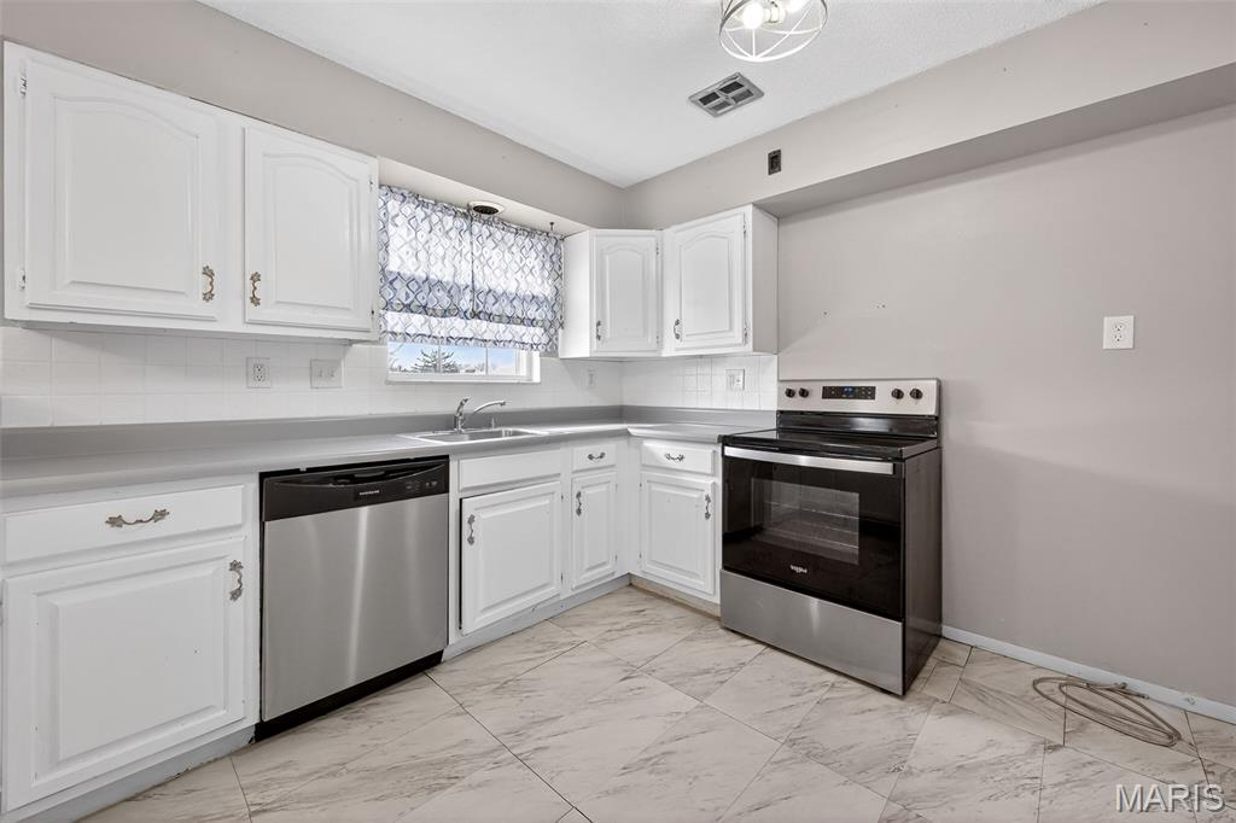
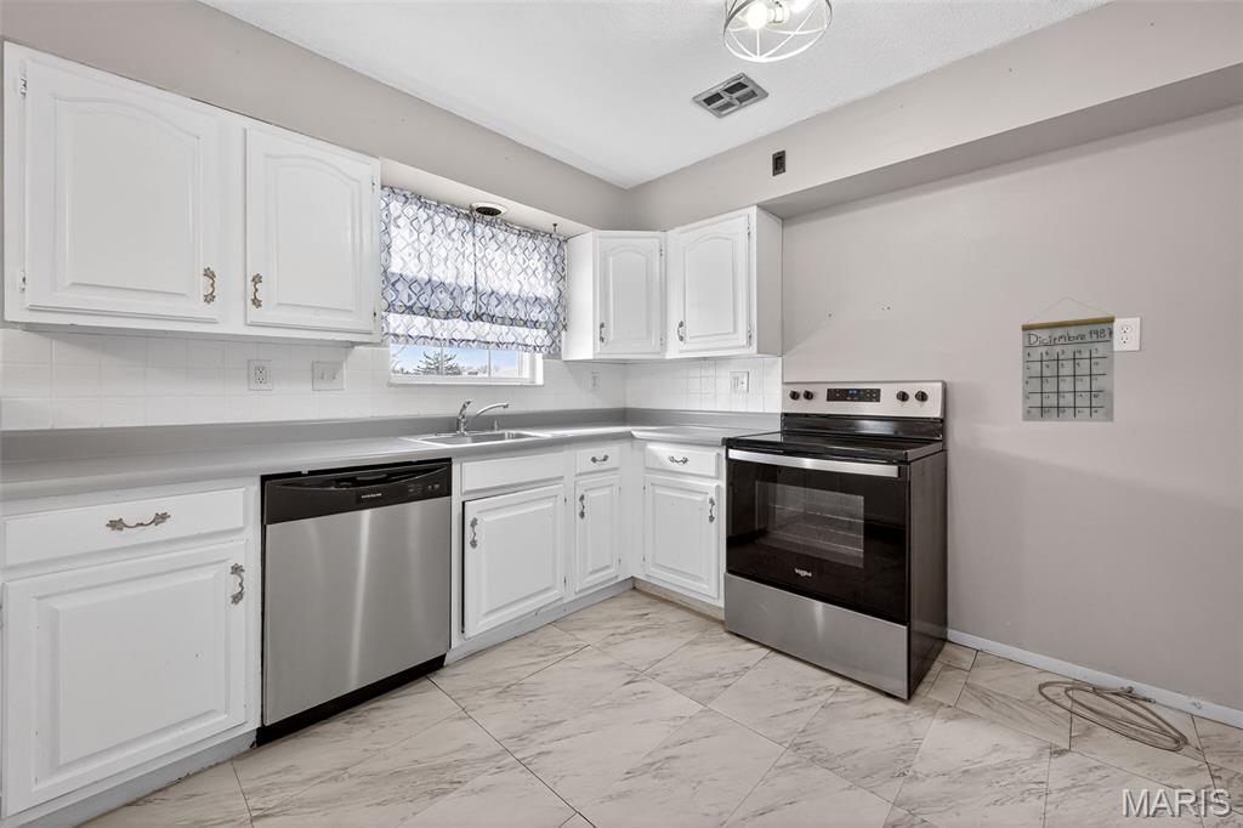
+ calendar (1066, 358)
